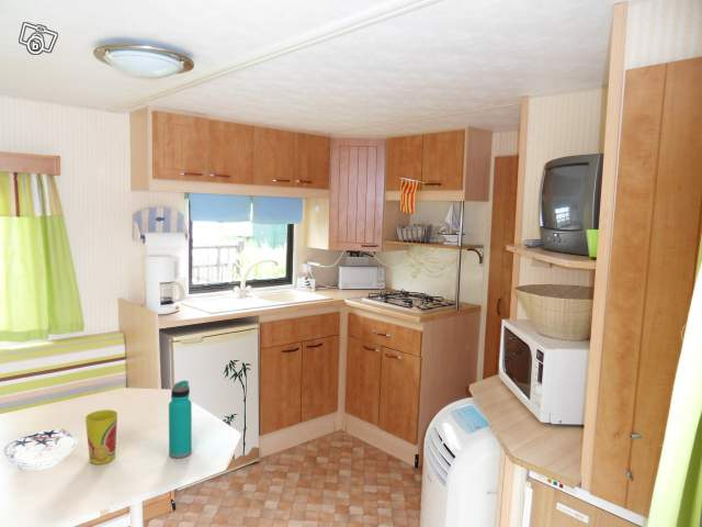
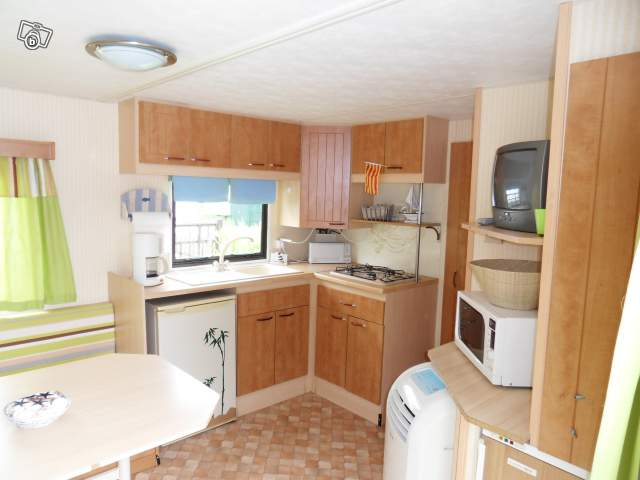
- cup (102, 437)
- water bottle (180, 417)
